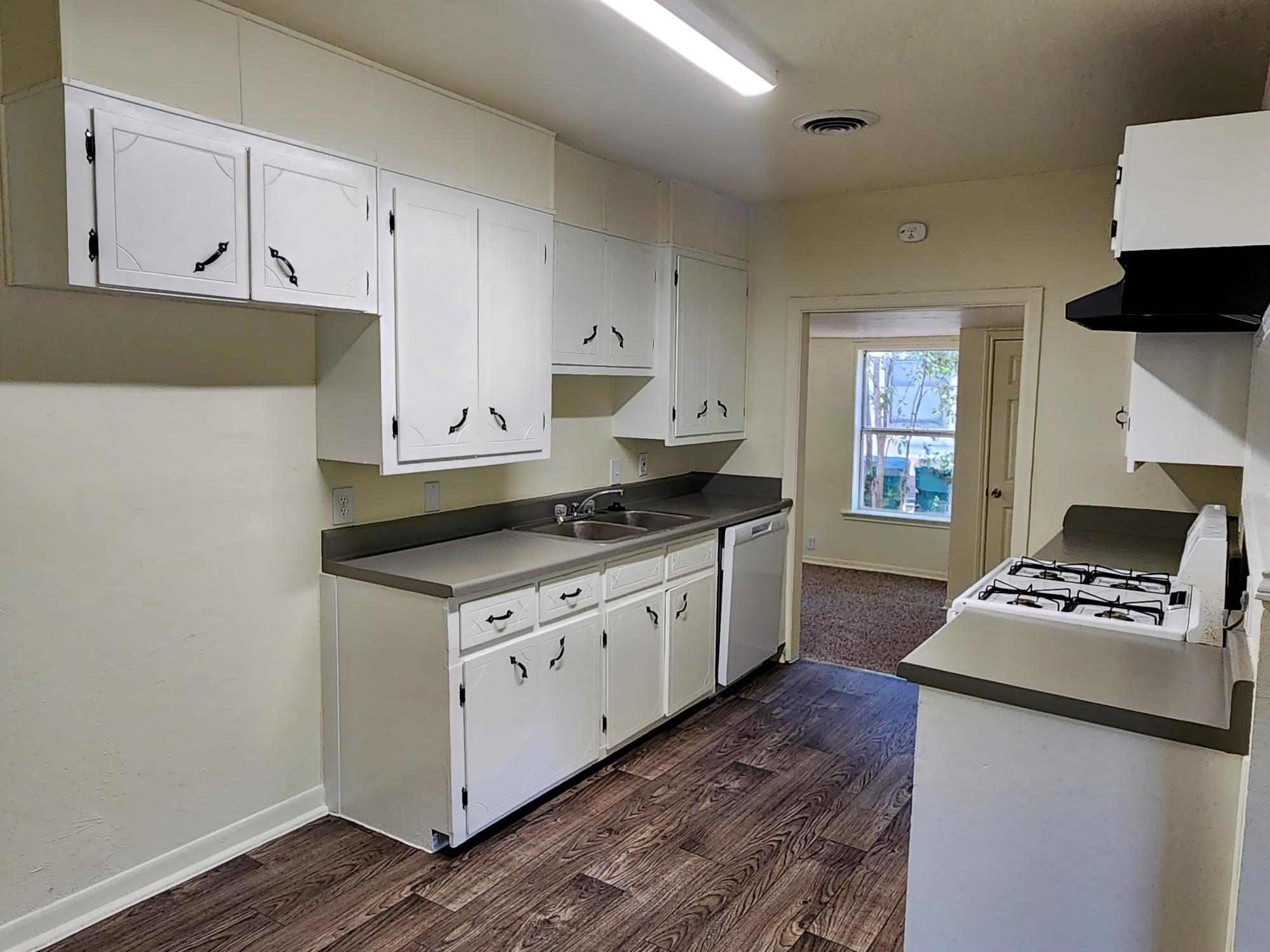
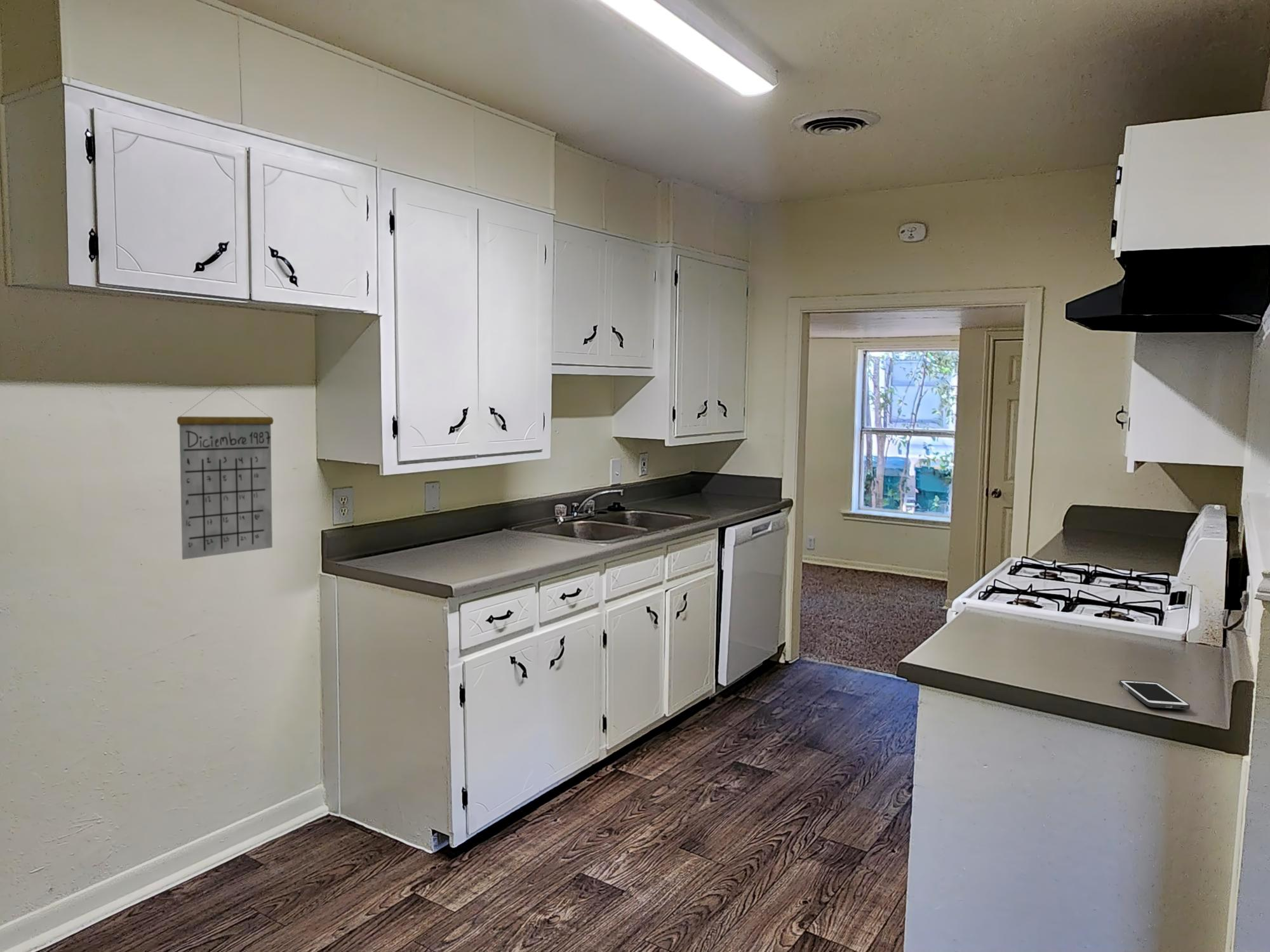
+ cell phone (1153, 694)
+ calendar (228, 469)
